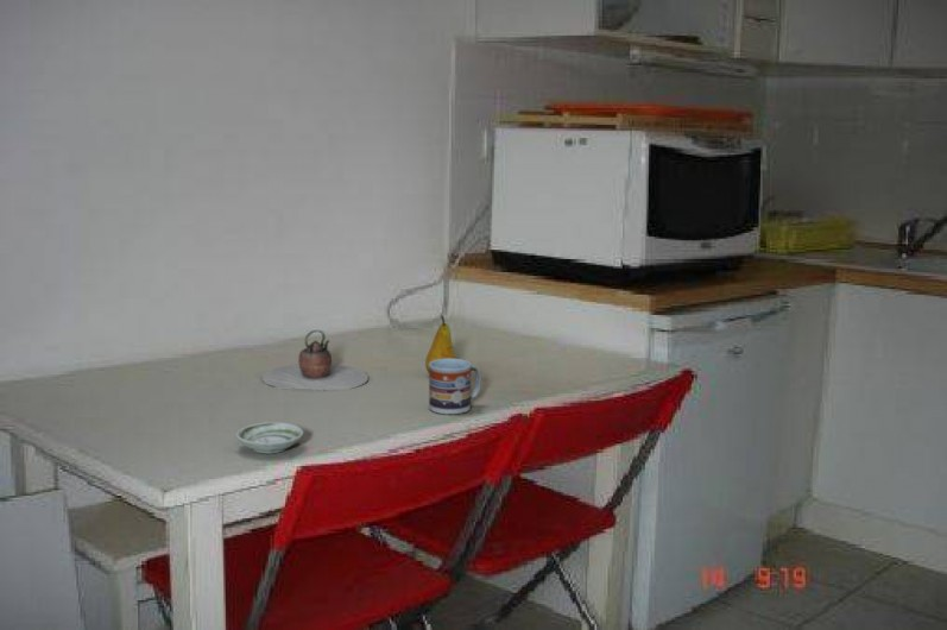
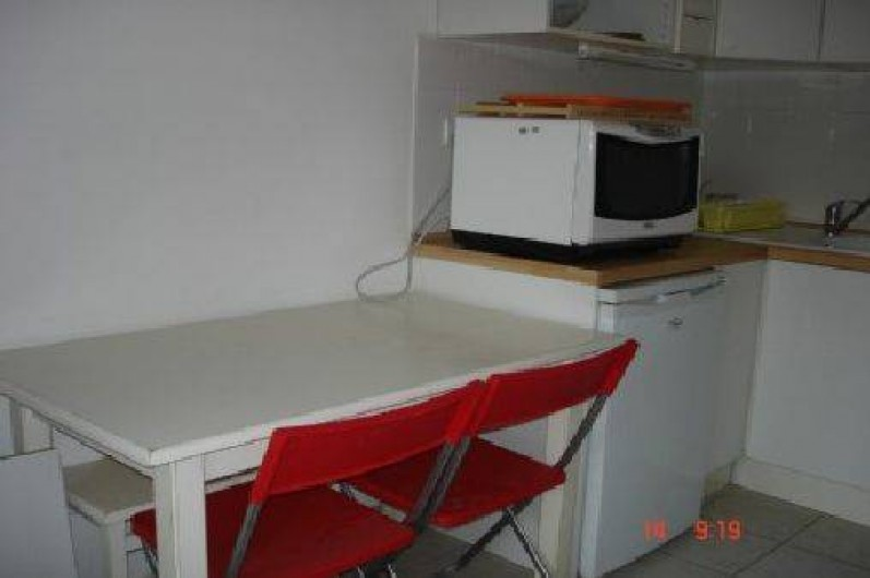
- fruit (441, 345)
- saucer (270, 440)
- teapot (315, 354)
- cup (455, 384)
